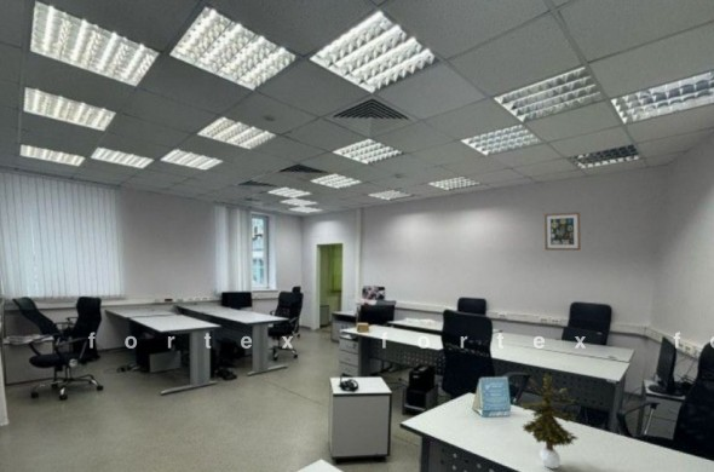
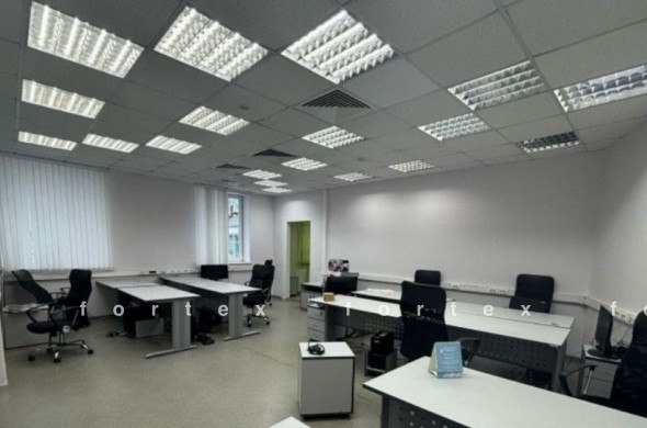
- potted plant (547, 418)
- wall art (562, 231)
